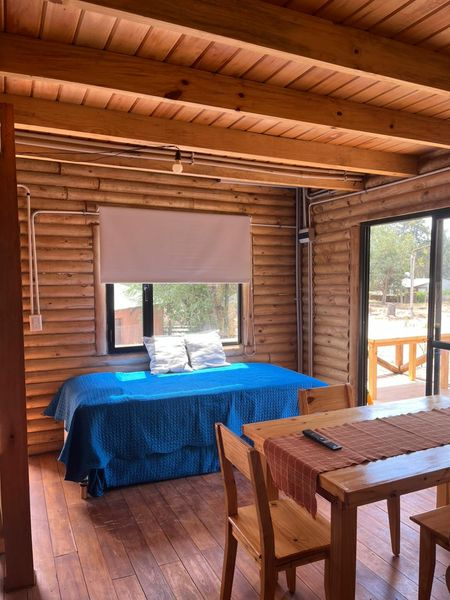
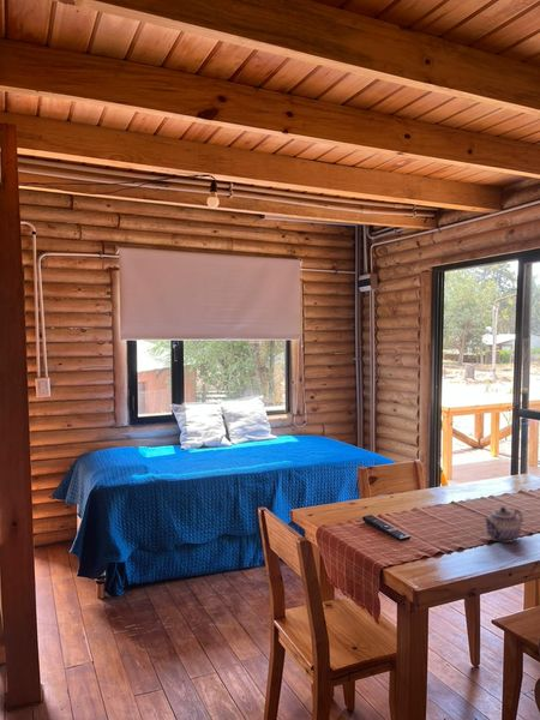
+ teapot (503, 522)
